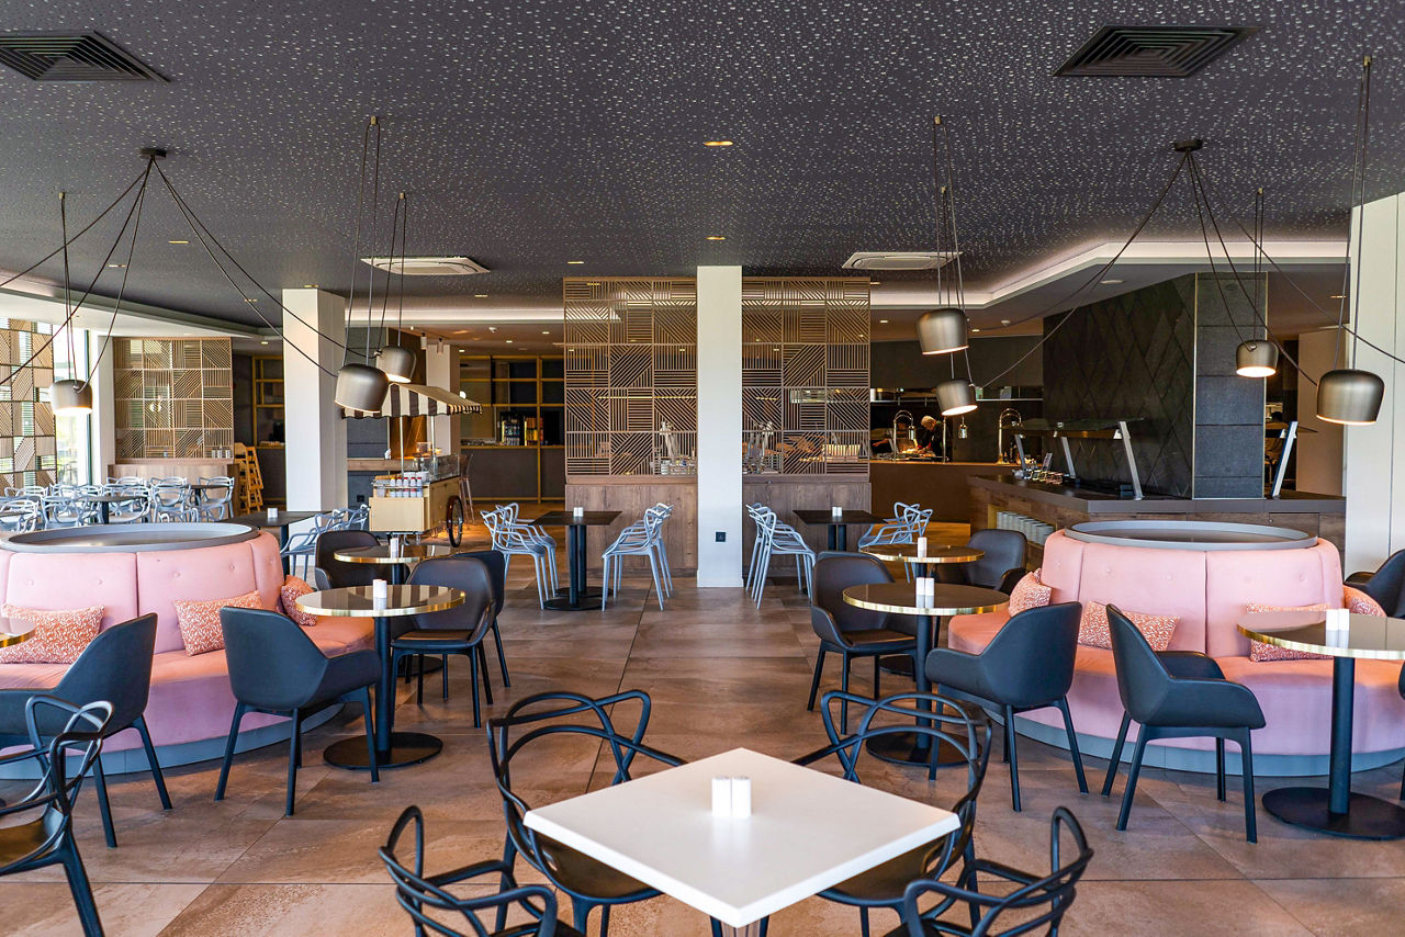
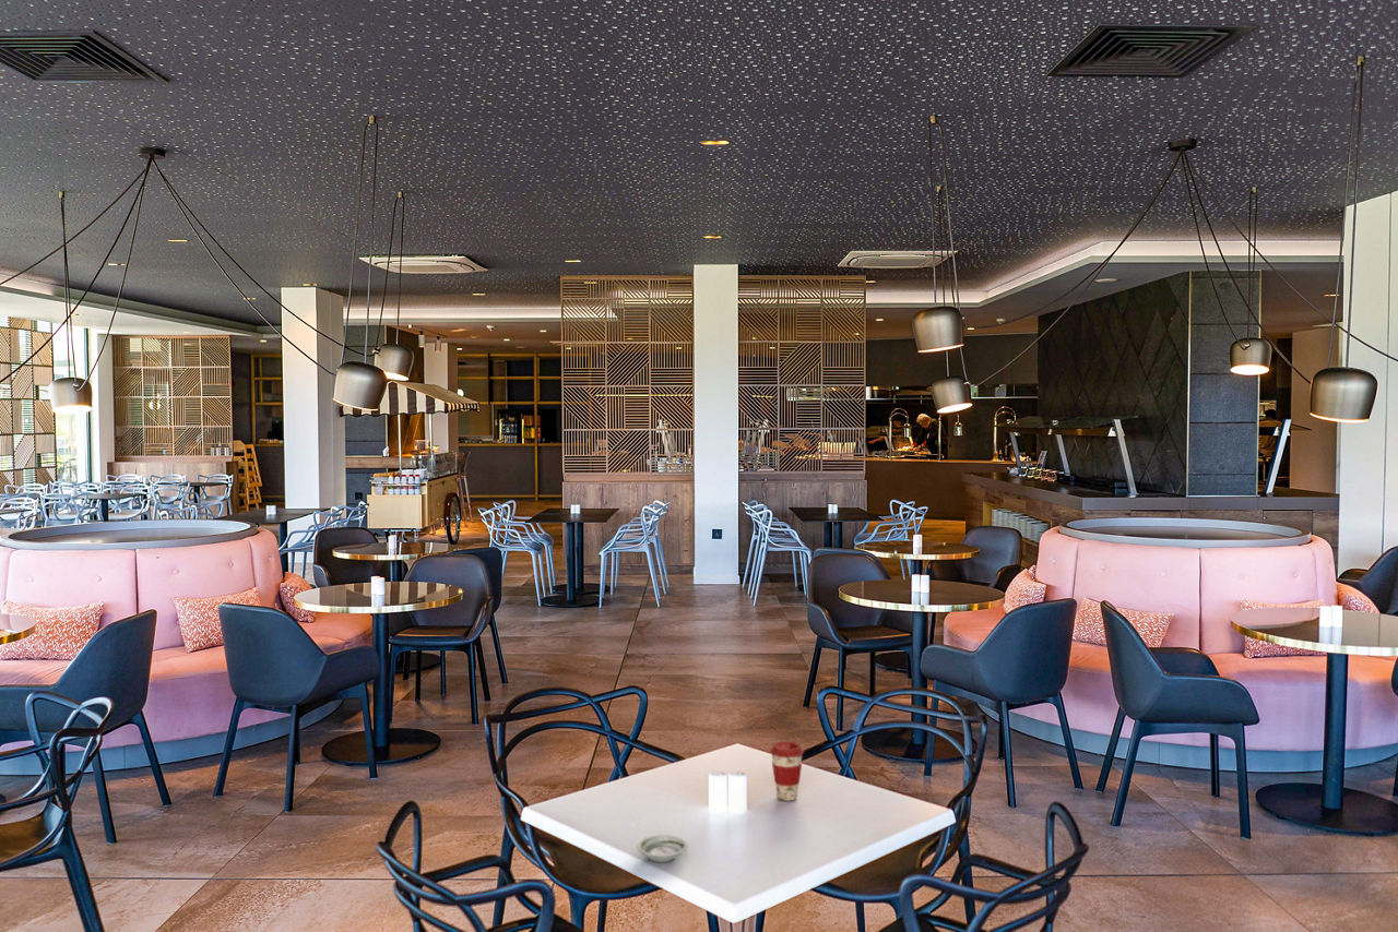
+ saucer (662, 850)
+ coffee cup (786, 770)
